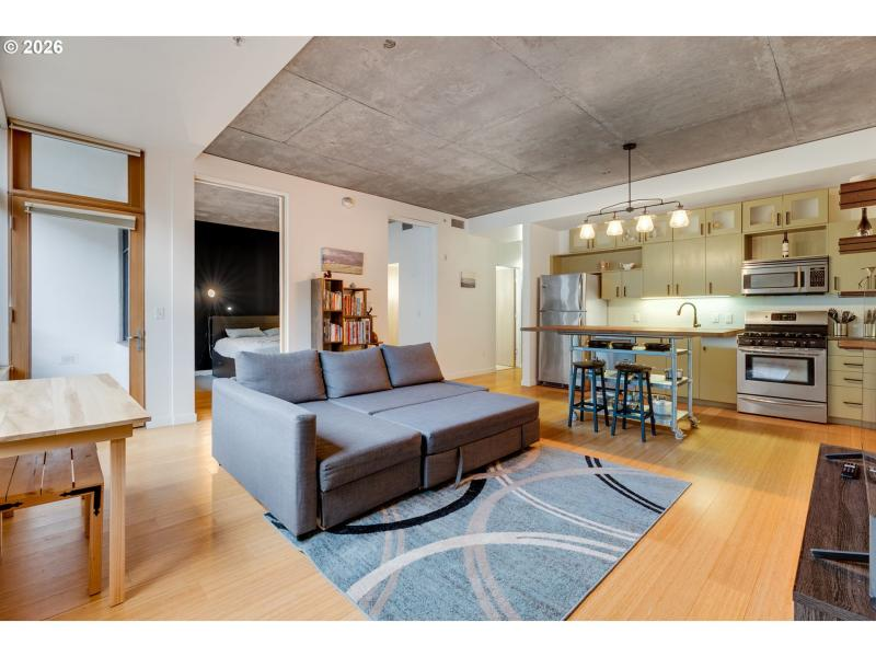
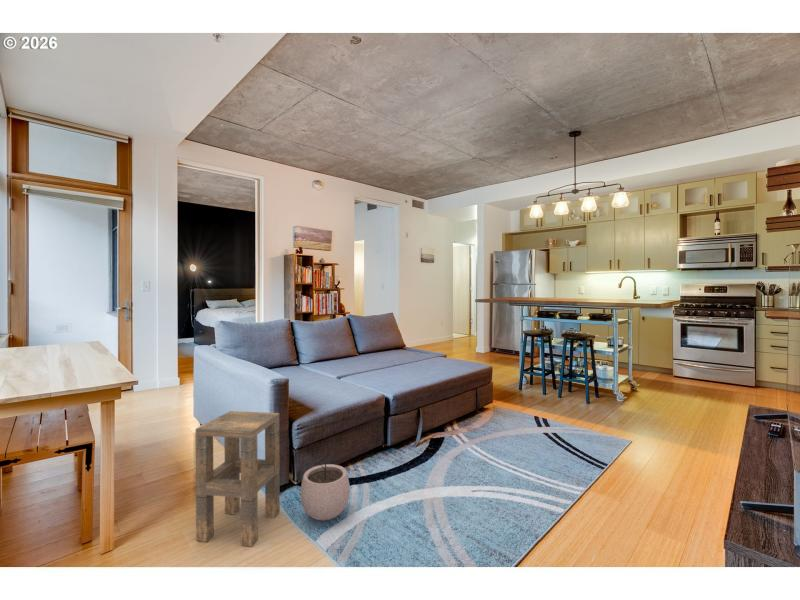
+ plant pot (325, 485)
+ side table (239, 473)
